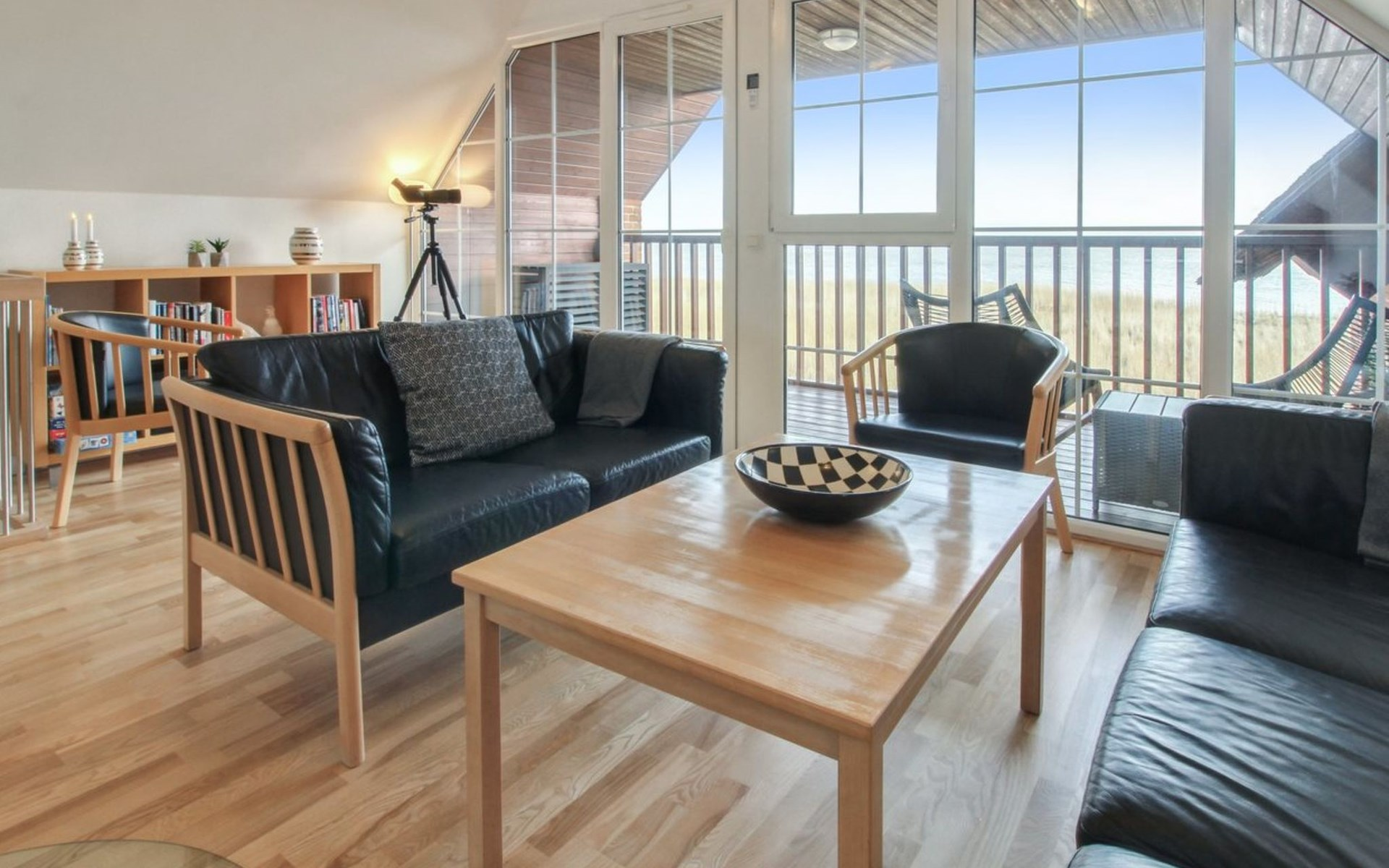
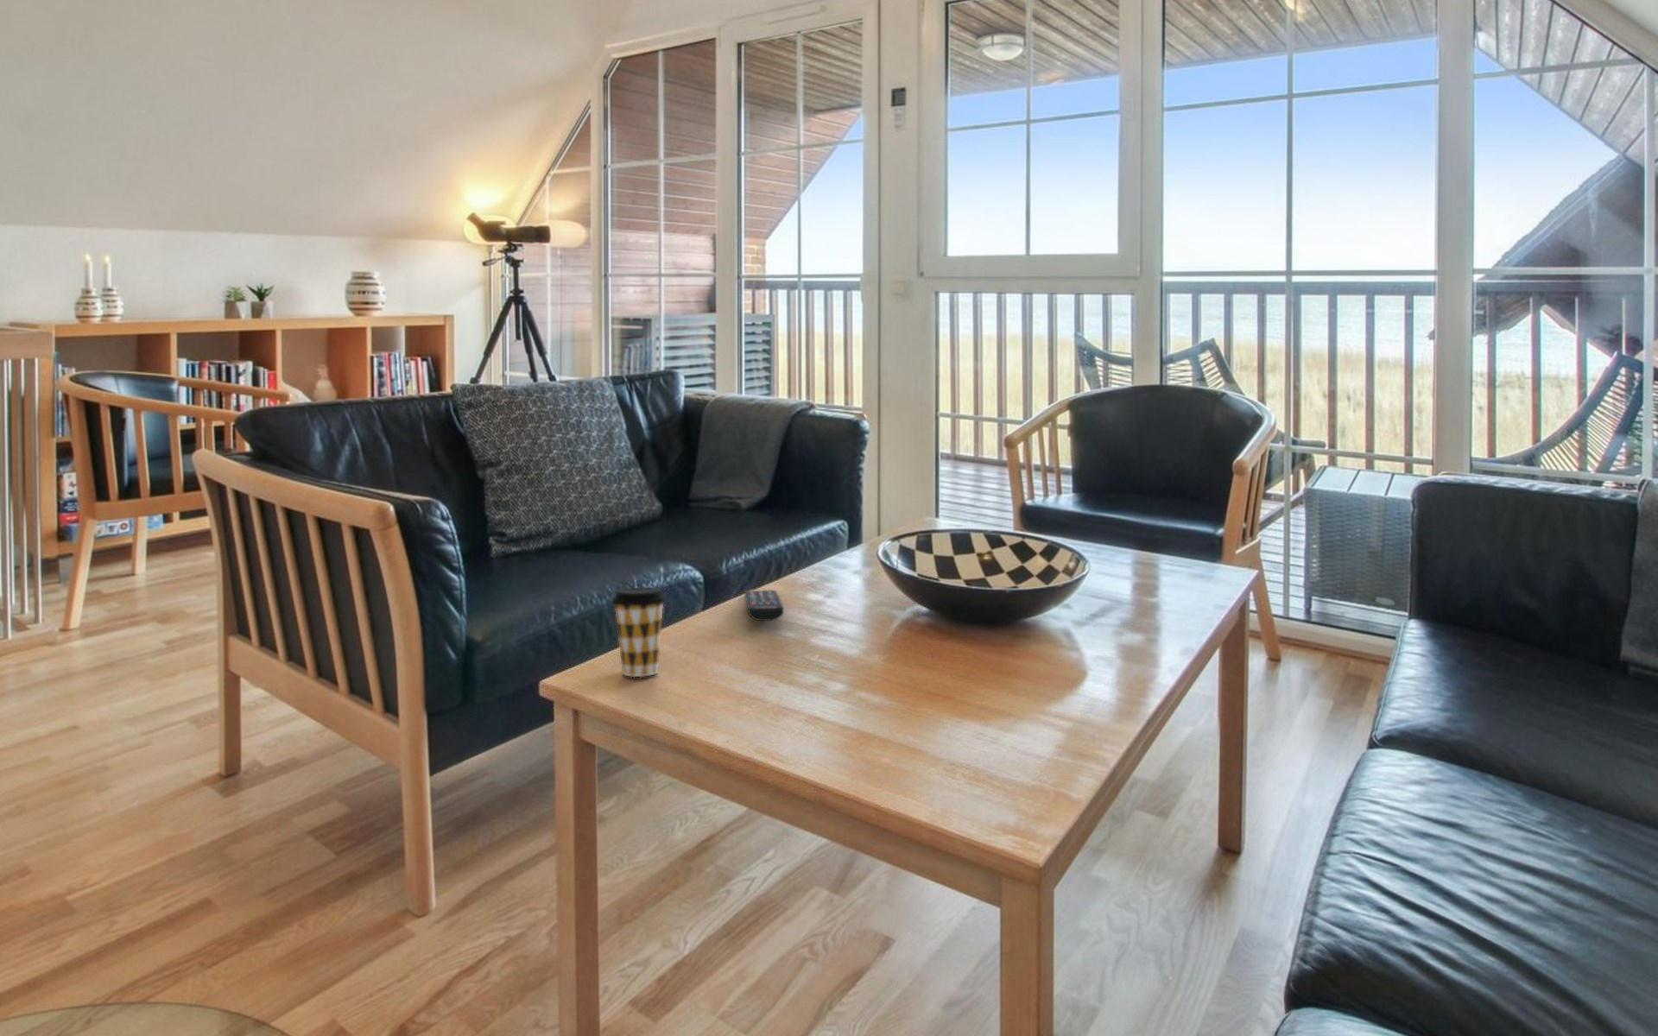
+ remote control (763, 604)
+ coffee cup (639, 631)
